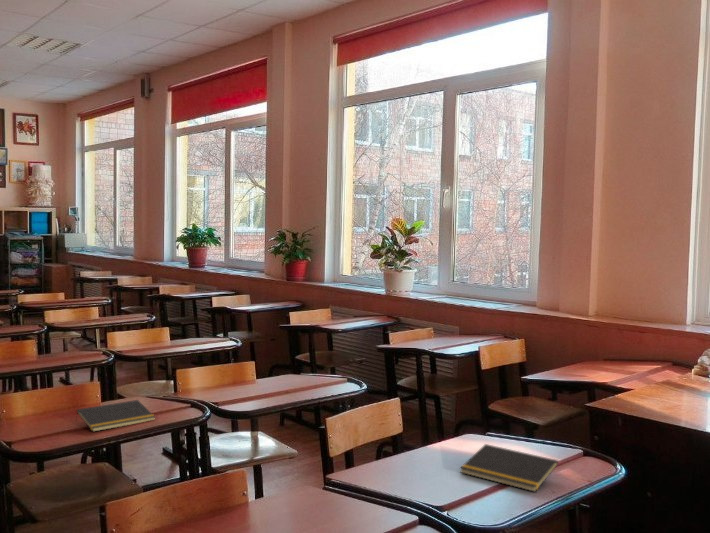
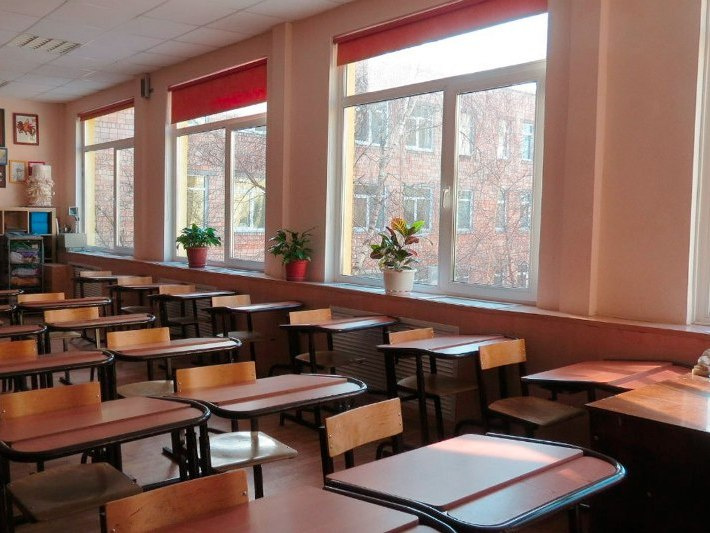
- notepad (508, 466)
- notepad (116, 414)
